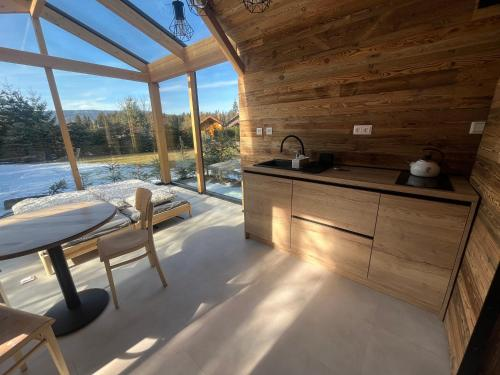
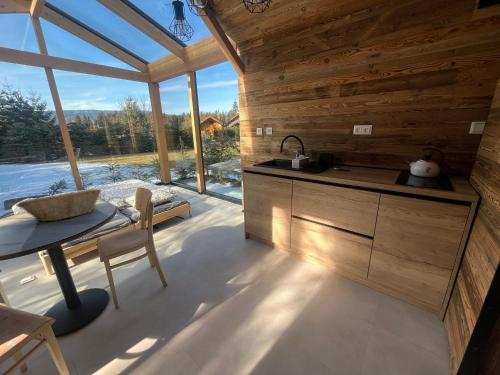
+ fruit basket (64, 202)
